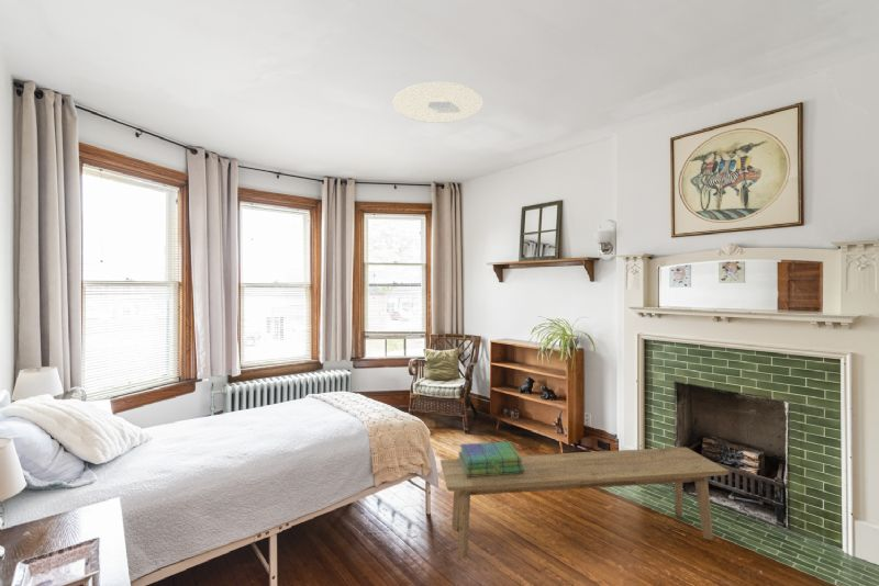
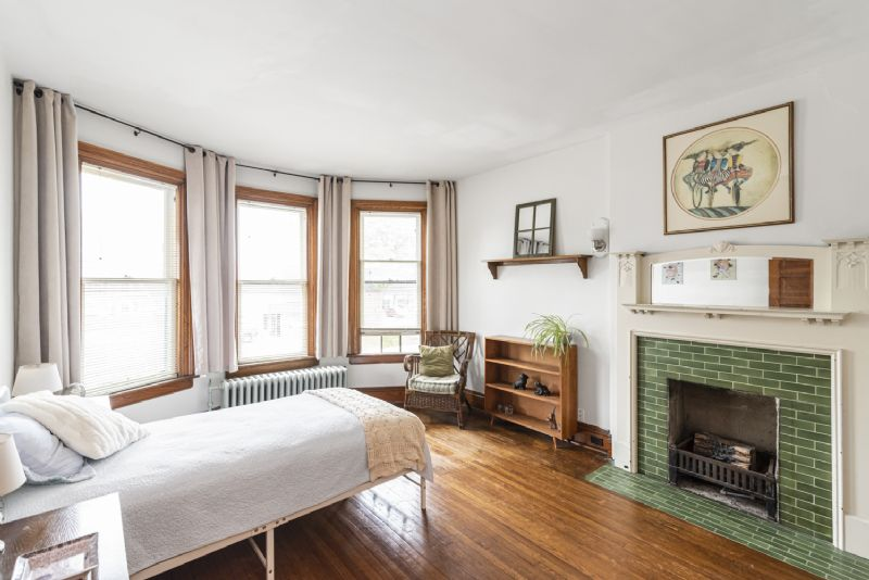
- bench (575, 488)
- stack of books (489, 458)
- ceiling light (437, 100)
